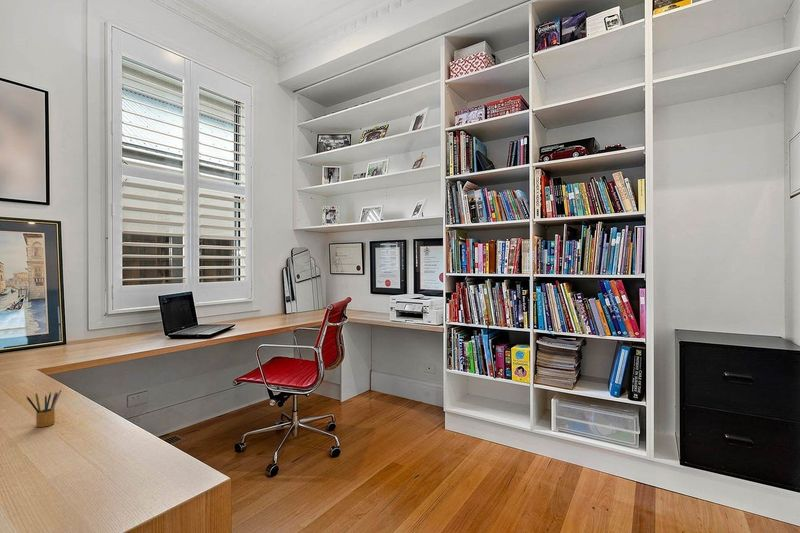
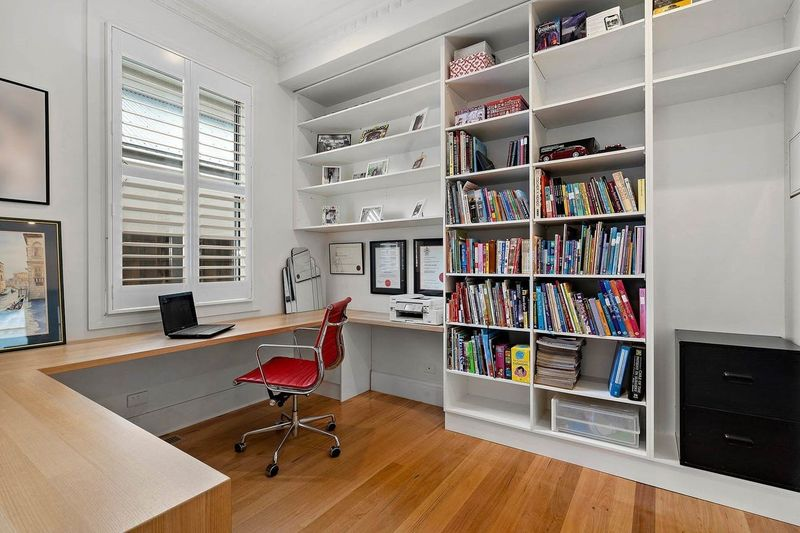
- pencil box (45, 407)
